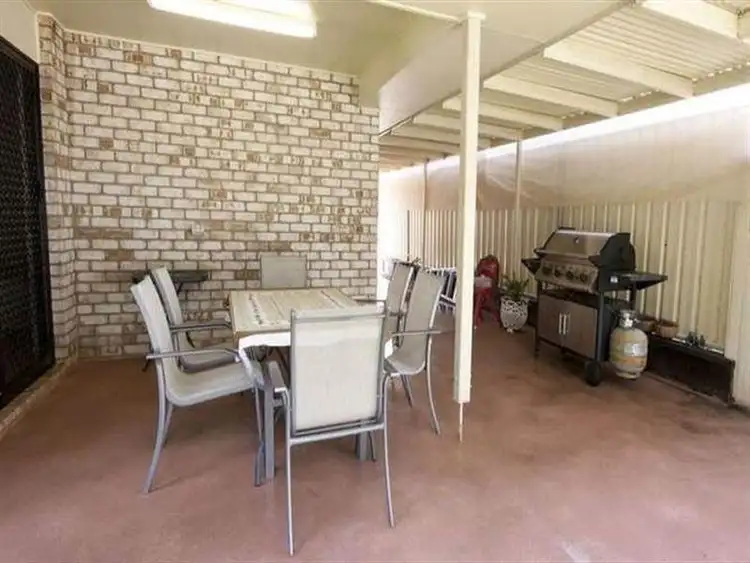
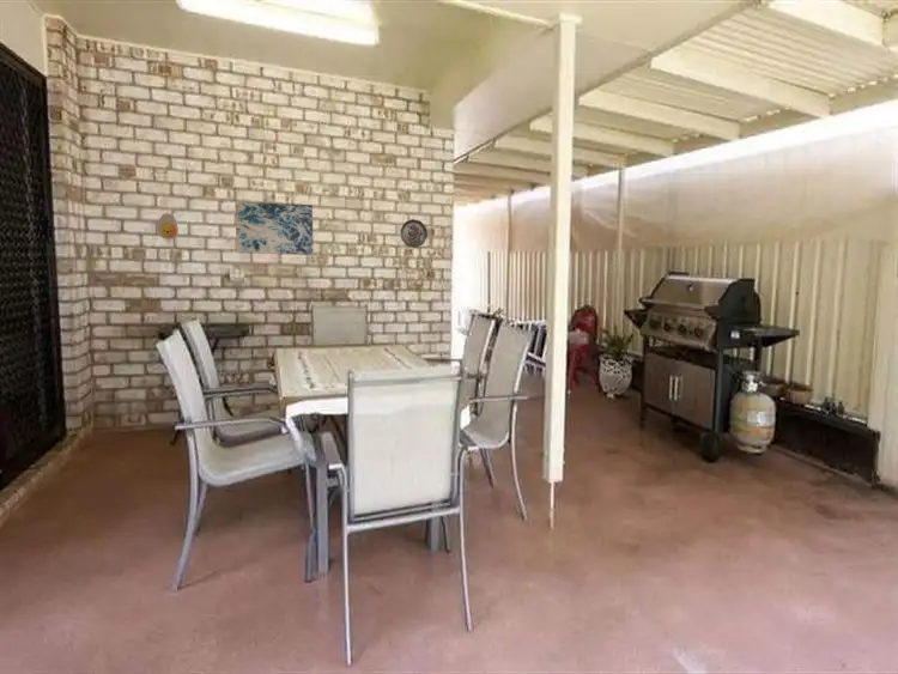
+ wall art (274, 229)
+ boiled egg (166, 225)
+ decorative plate (413, 233)
